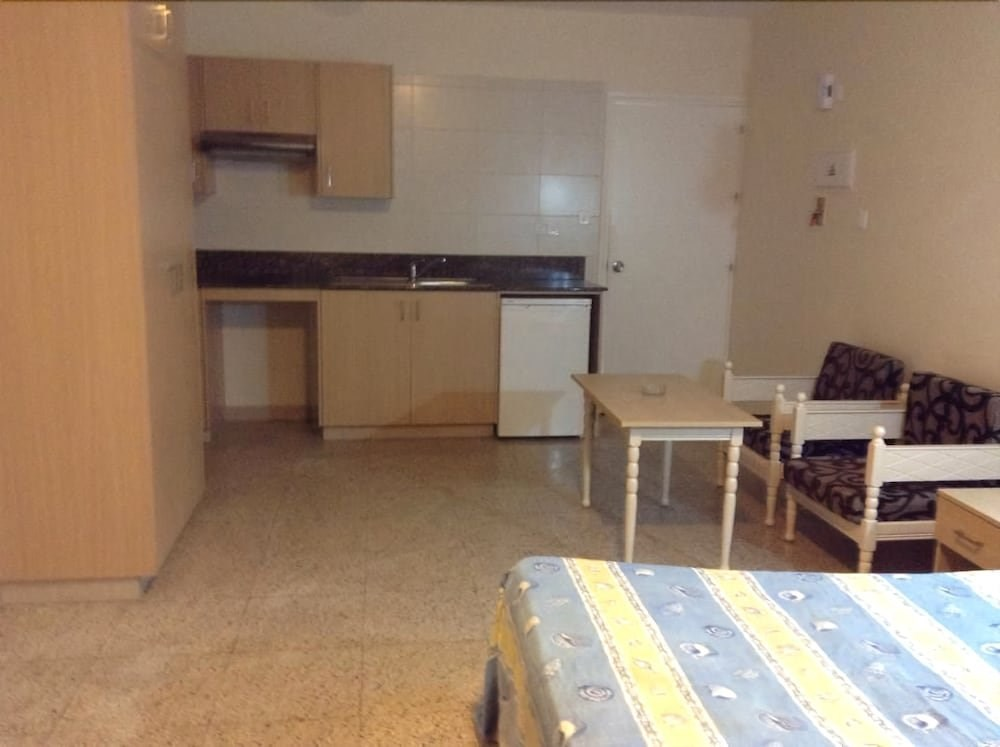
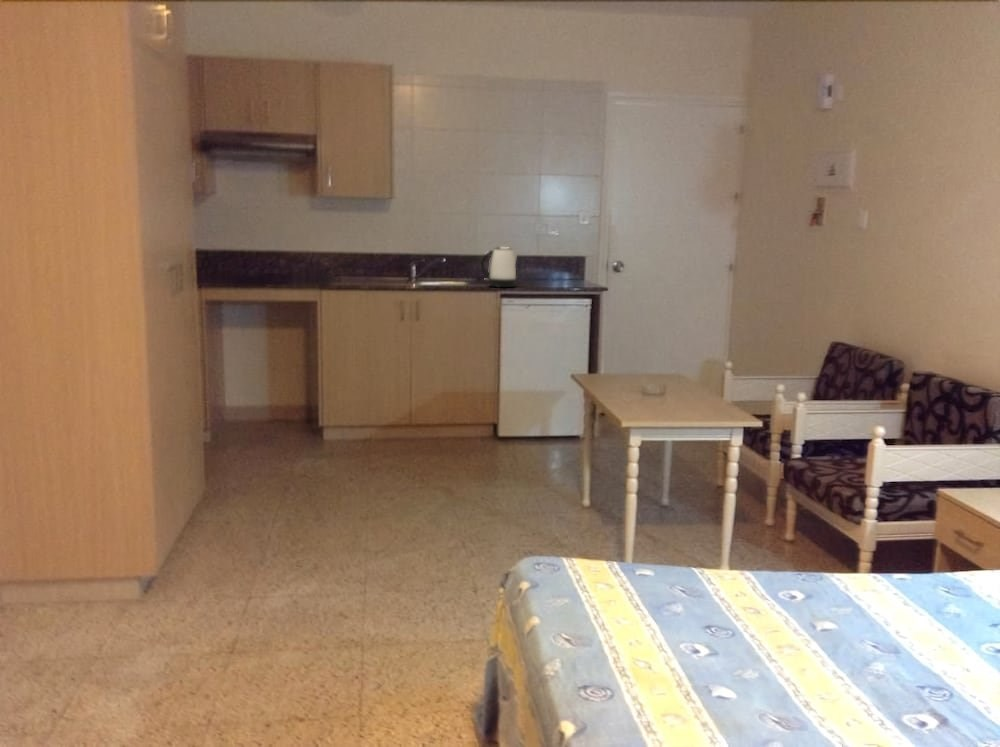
+ kettle (498, 266)
